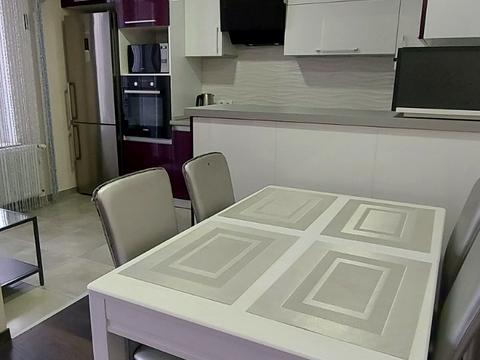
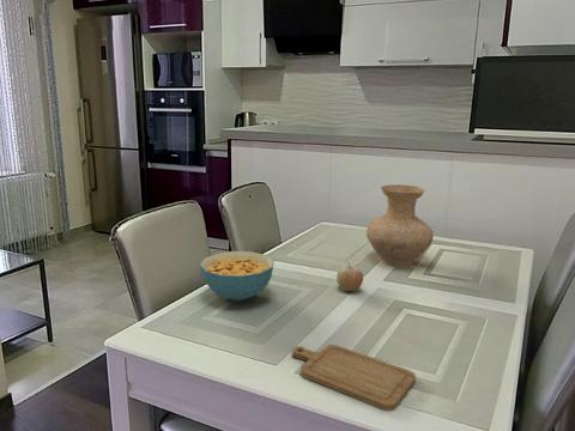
+ cereal bowl (237, 279)
+ chopping board (345, 369)
+ fruit (350, 275)
+ vase (399, 225)
